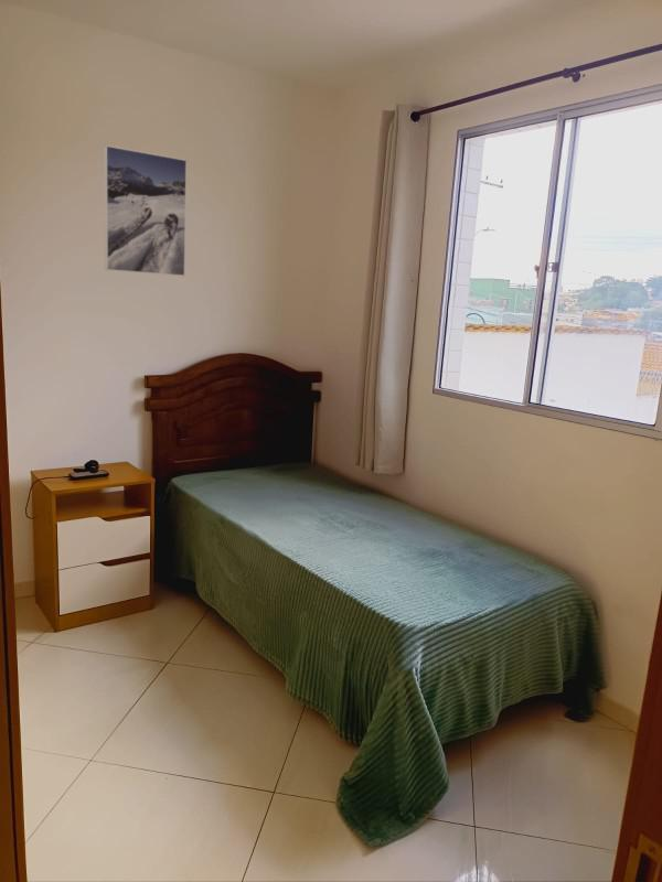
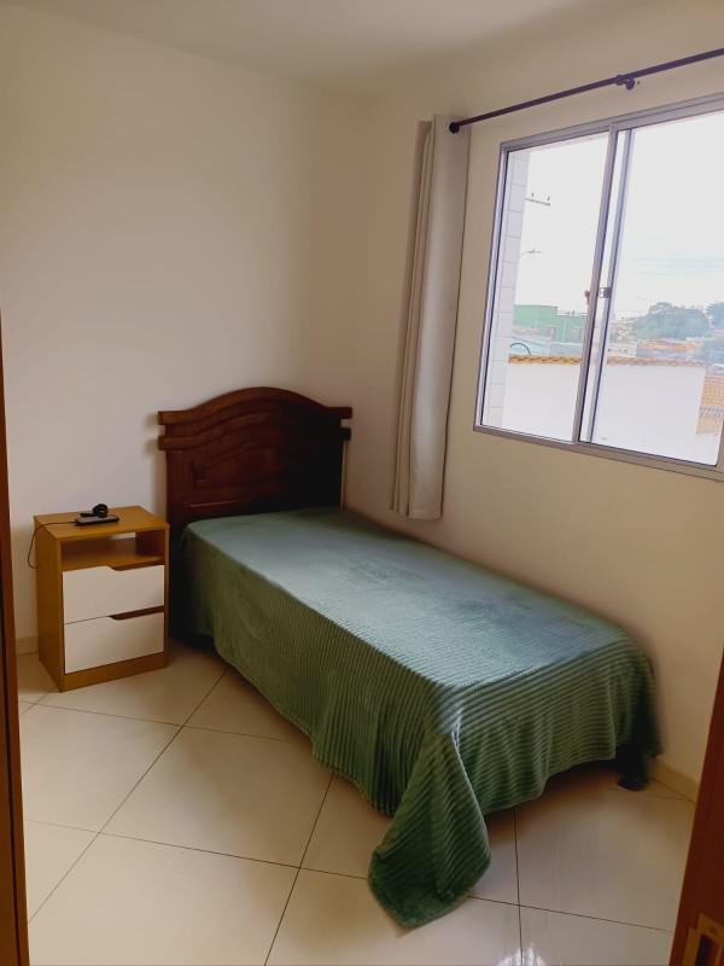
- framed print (146, 214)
